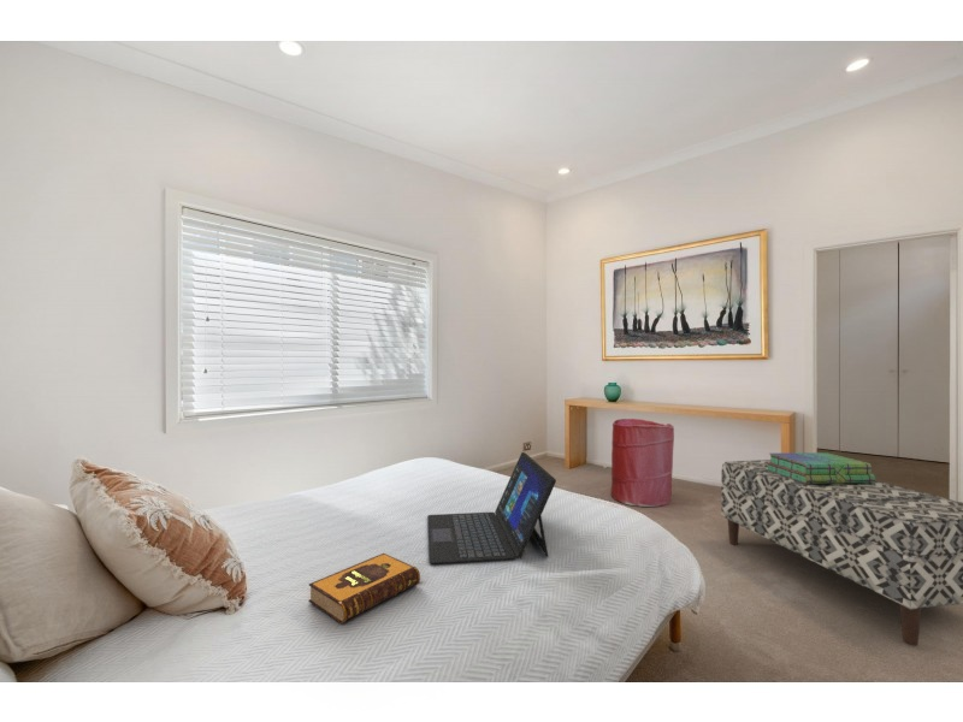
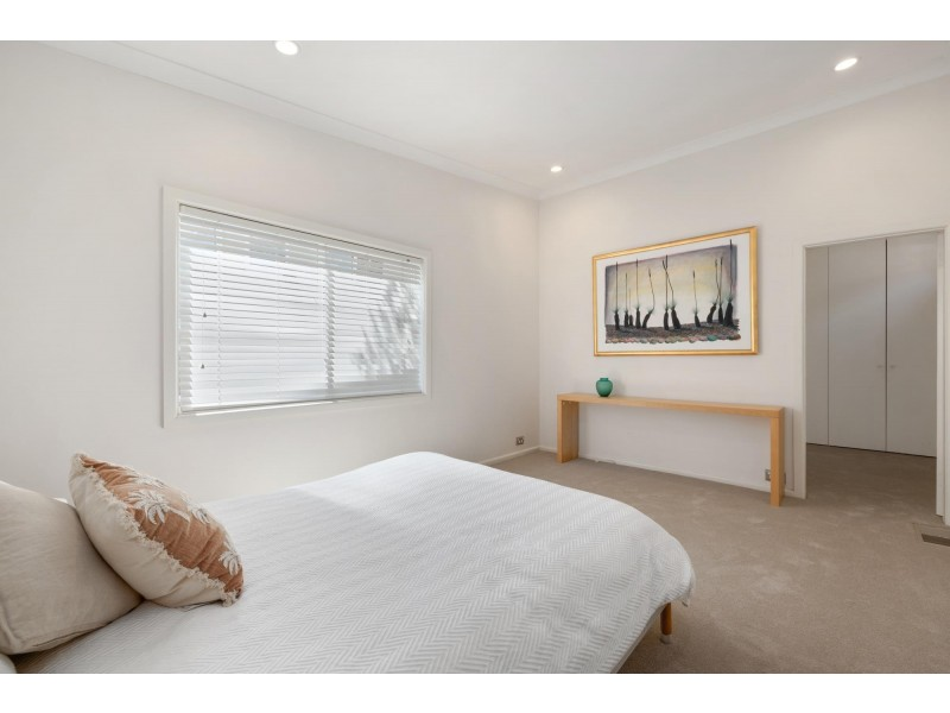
- laundry hamper (642, 458)
- stack of books (817, 467)
- laptop (484, 513)
- bench (835, 531)
- hardback book (366, 585)
